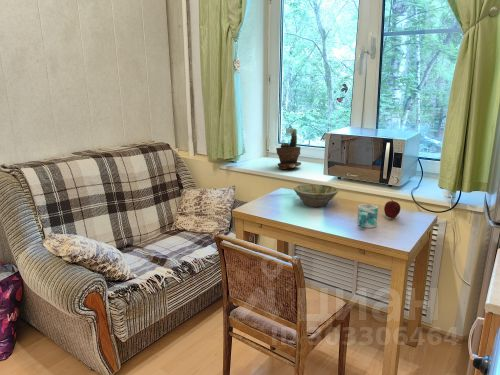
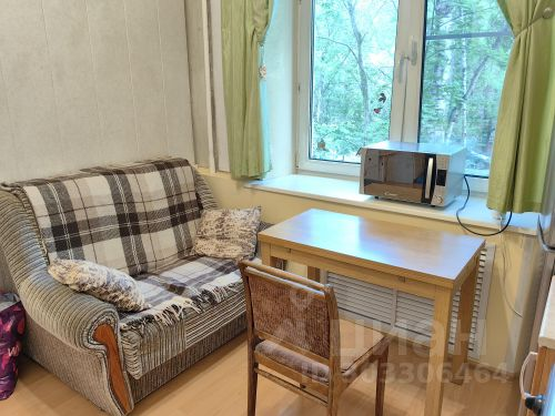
- apple (392, 209)
- mug (366, 216)
- potted plant (288, 148)
- bowl (315, 196)
